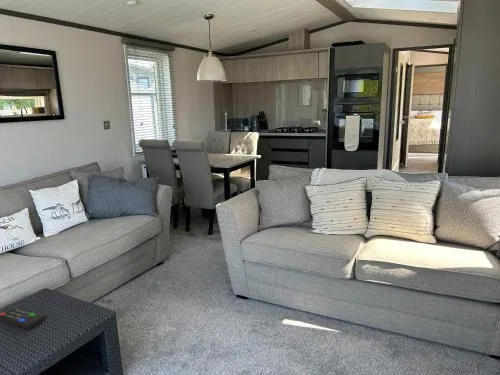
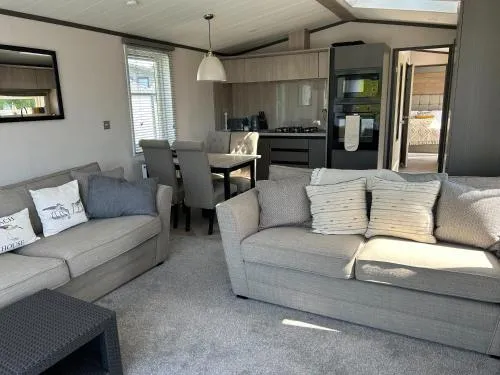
- remote control (21, 317)
